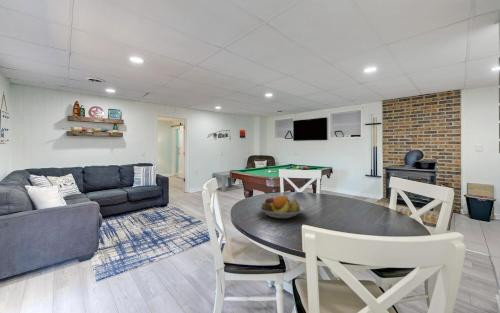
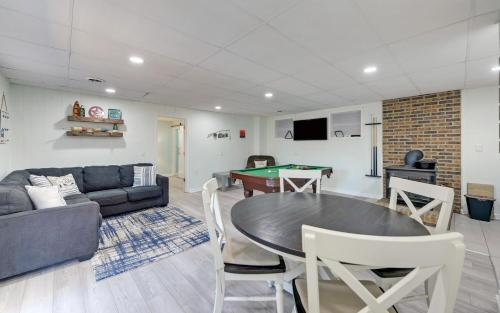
- fruit bowl (280, 204)
